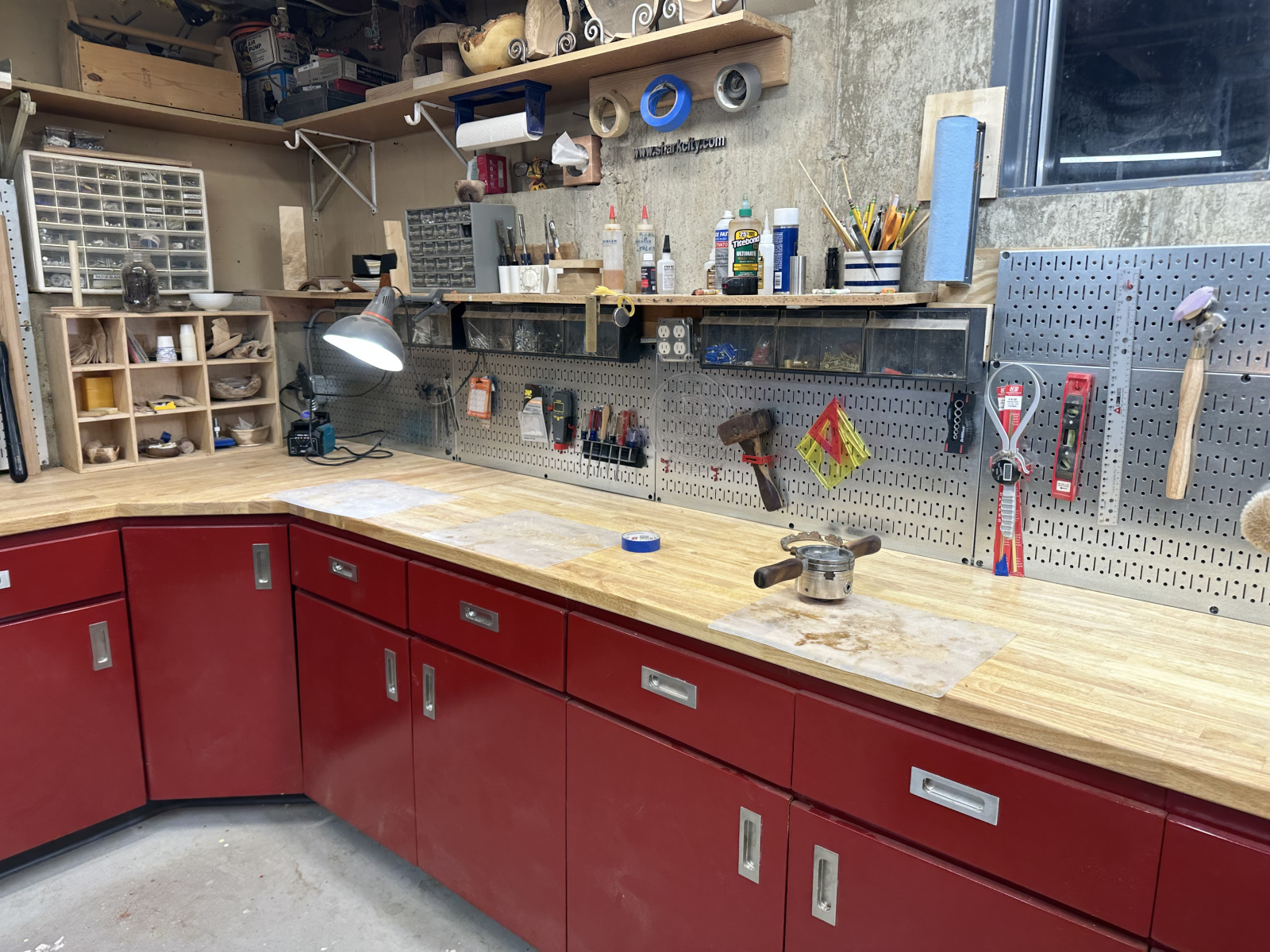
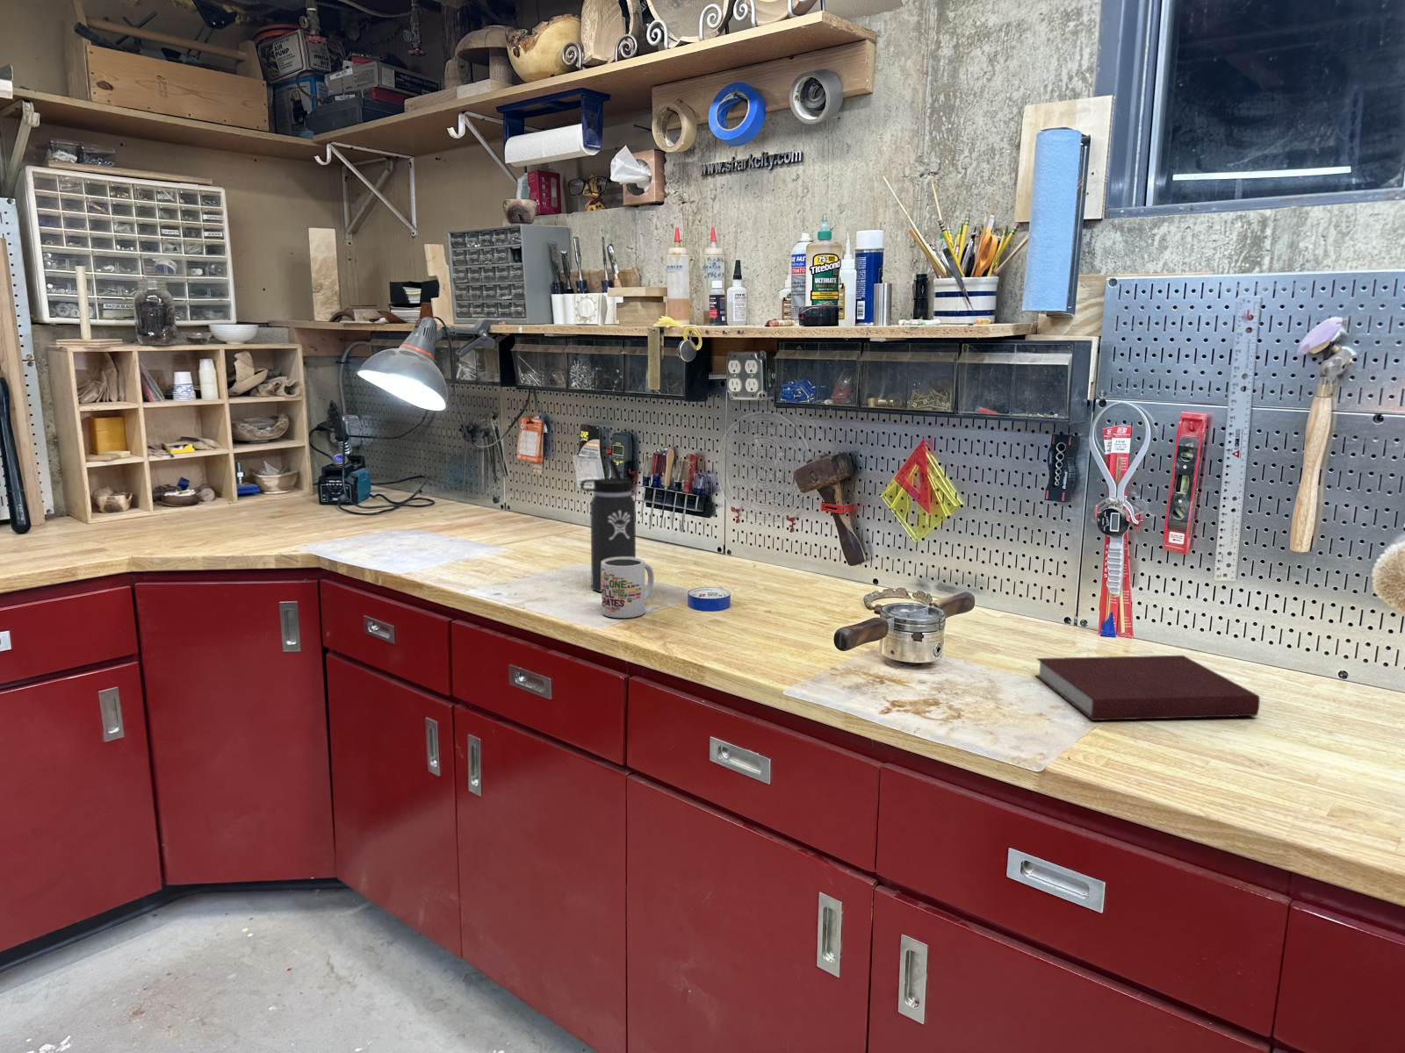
+ mug (629, 585)
+ notebook (1141, 686)
+ thermos bottle (607, 524)
